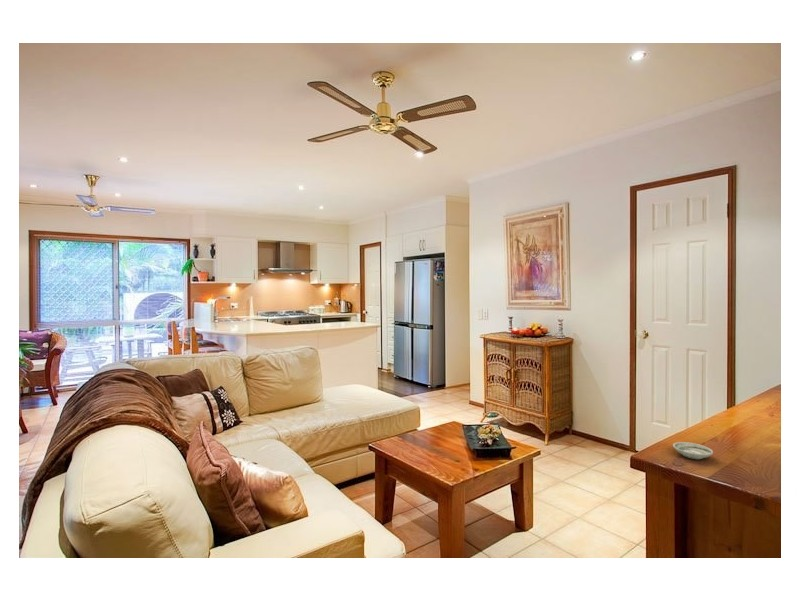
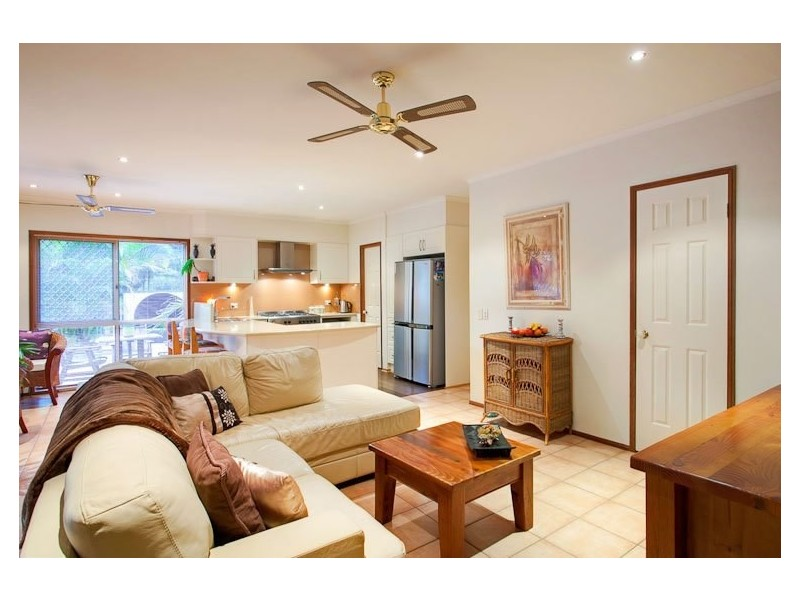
- saucer (692, 451)
